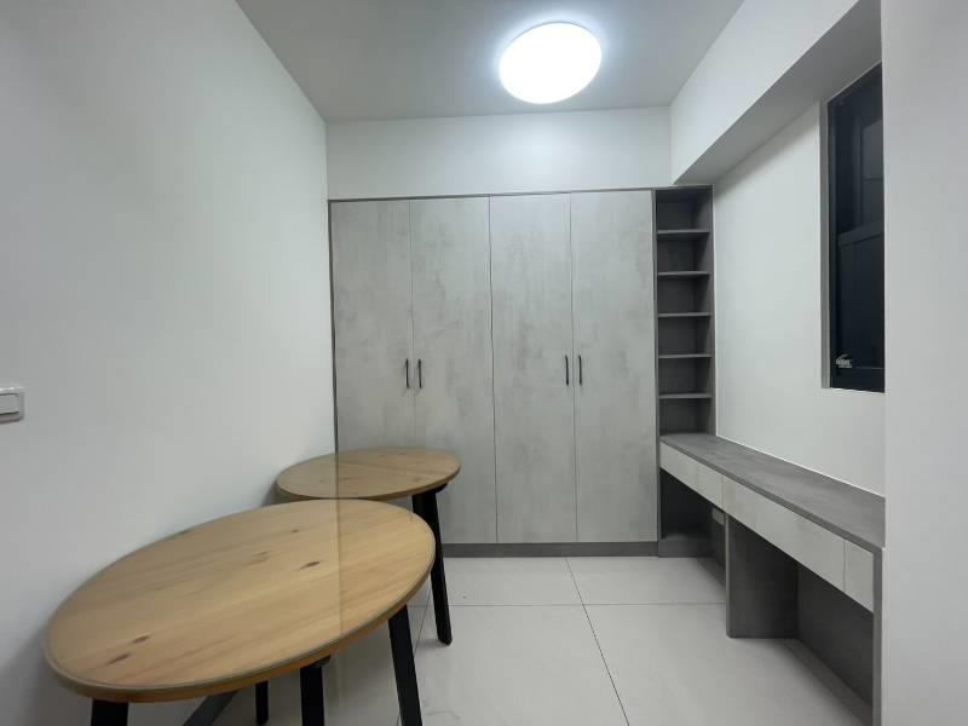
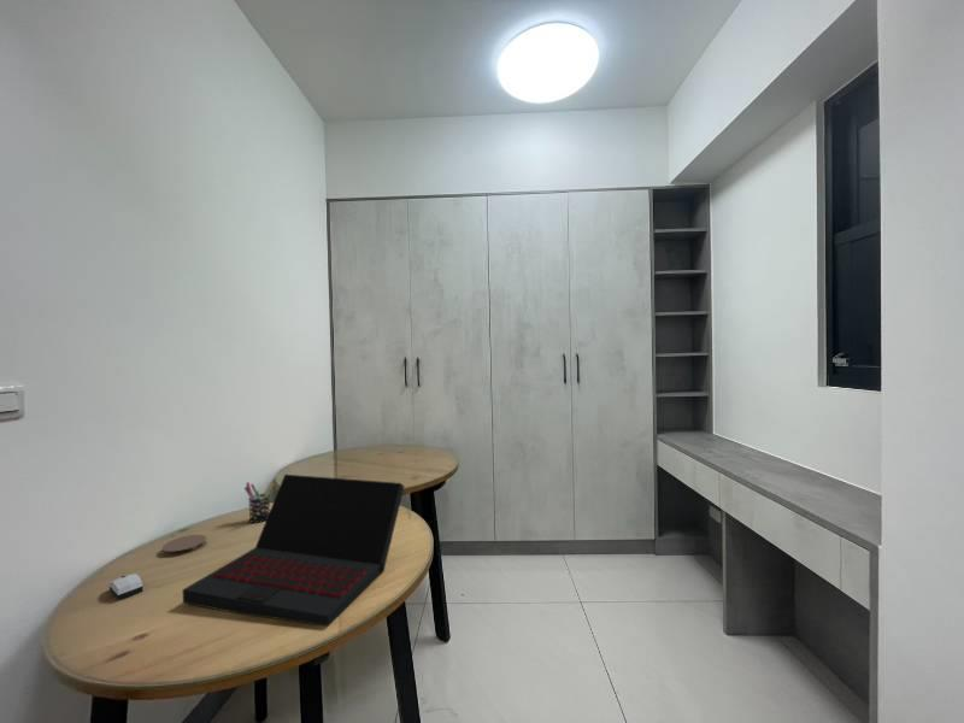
+ computer mouse (125, 583)
+ laptop (305, 535)
+ coaster (184, 545)
+ pen holder (257, 500)
